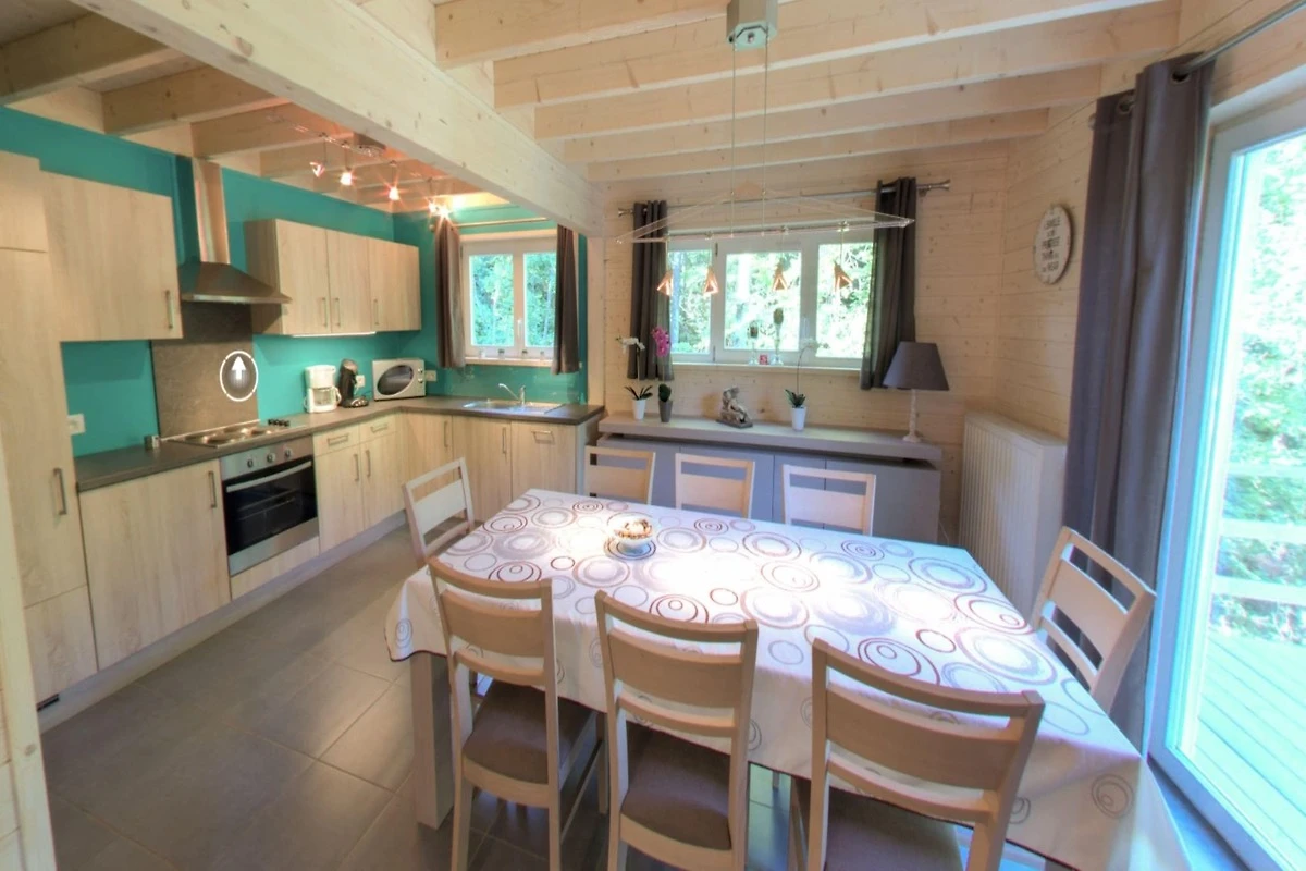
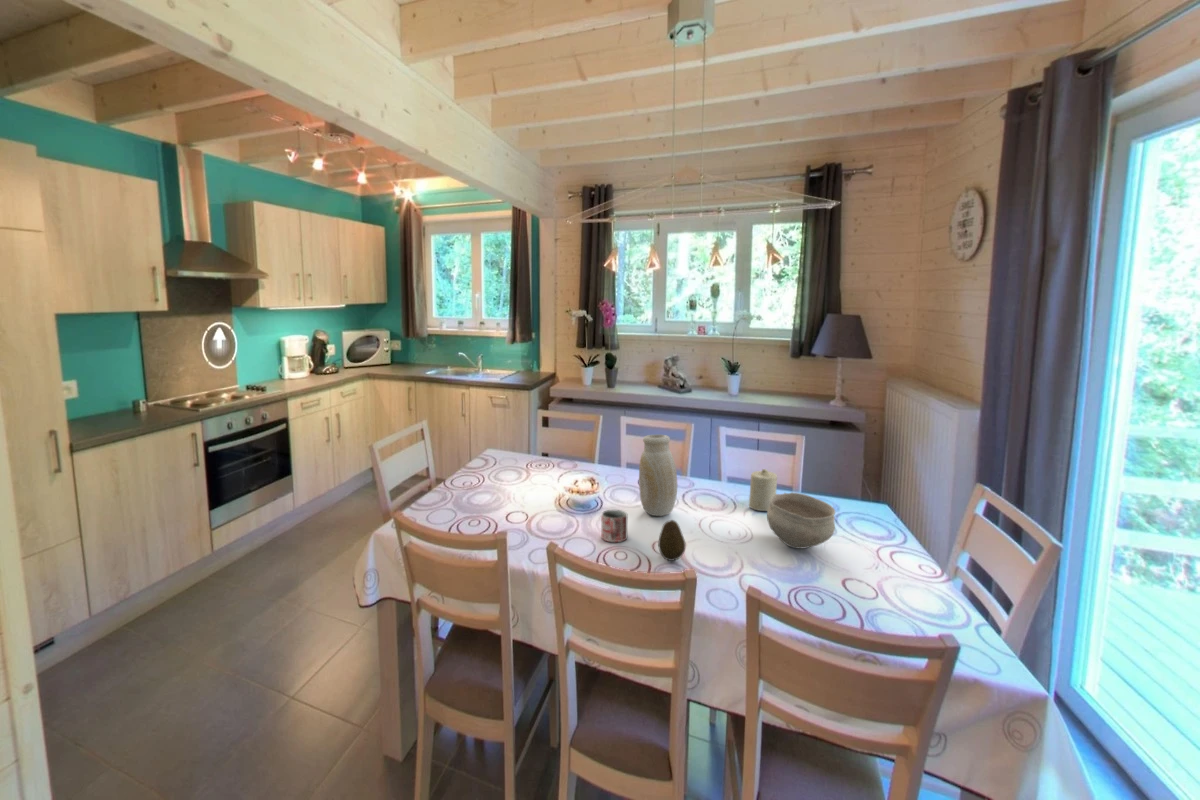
+ mug (612, 526)
+ candle (763, 487)
+ vase (675, 476)
+ fruit (671, 540)
+ bowl (799, 523)
